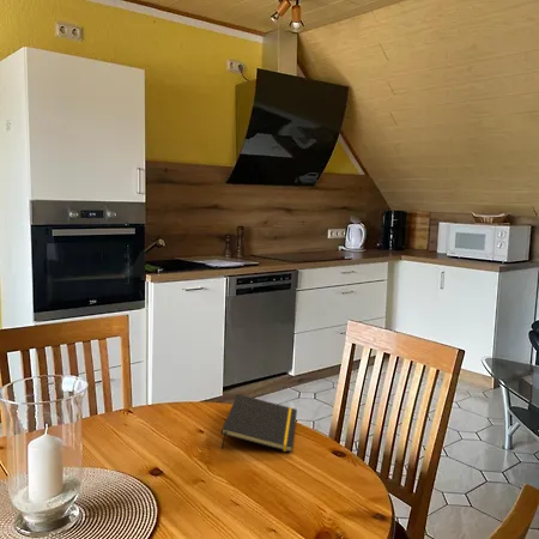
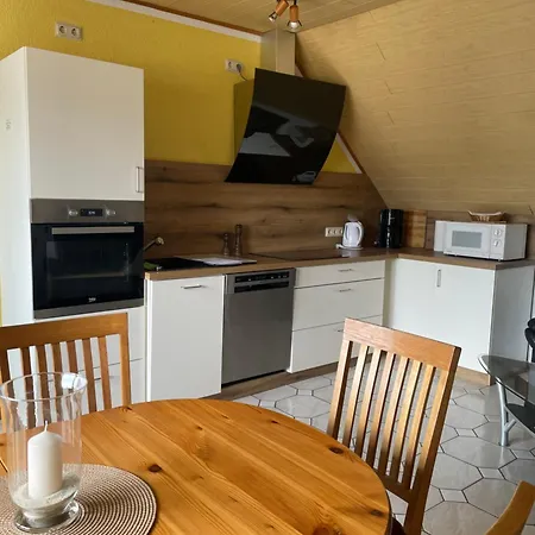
- notepad (261, 420)
